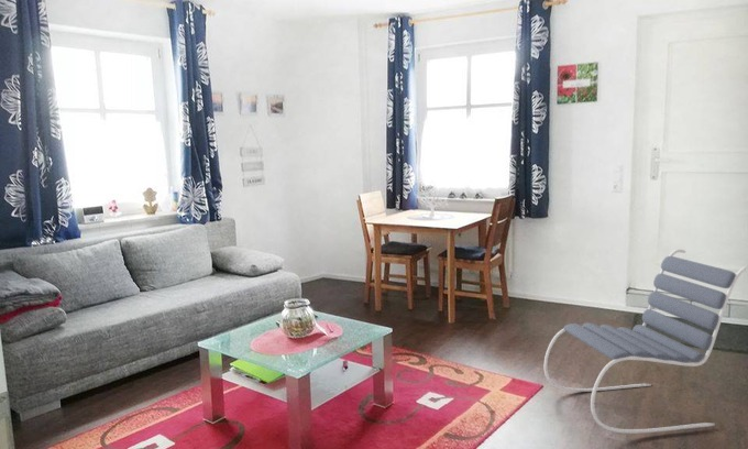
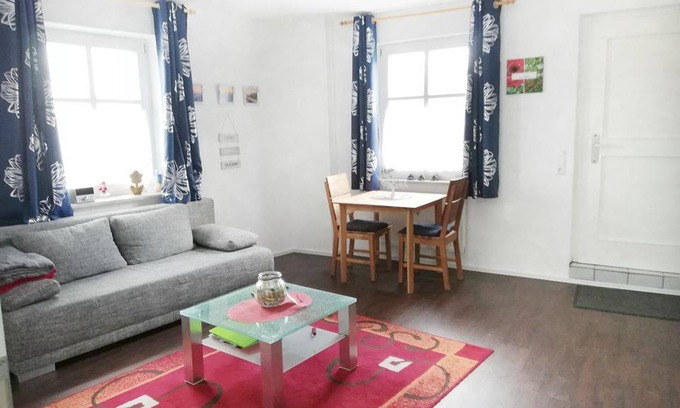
- lounge chair (641, 335)
